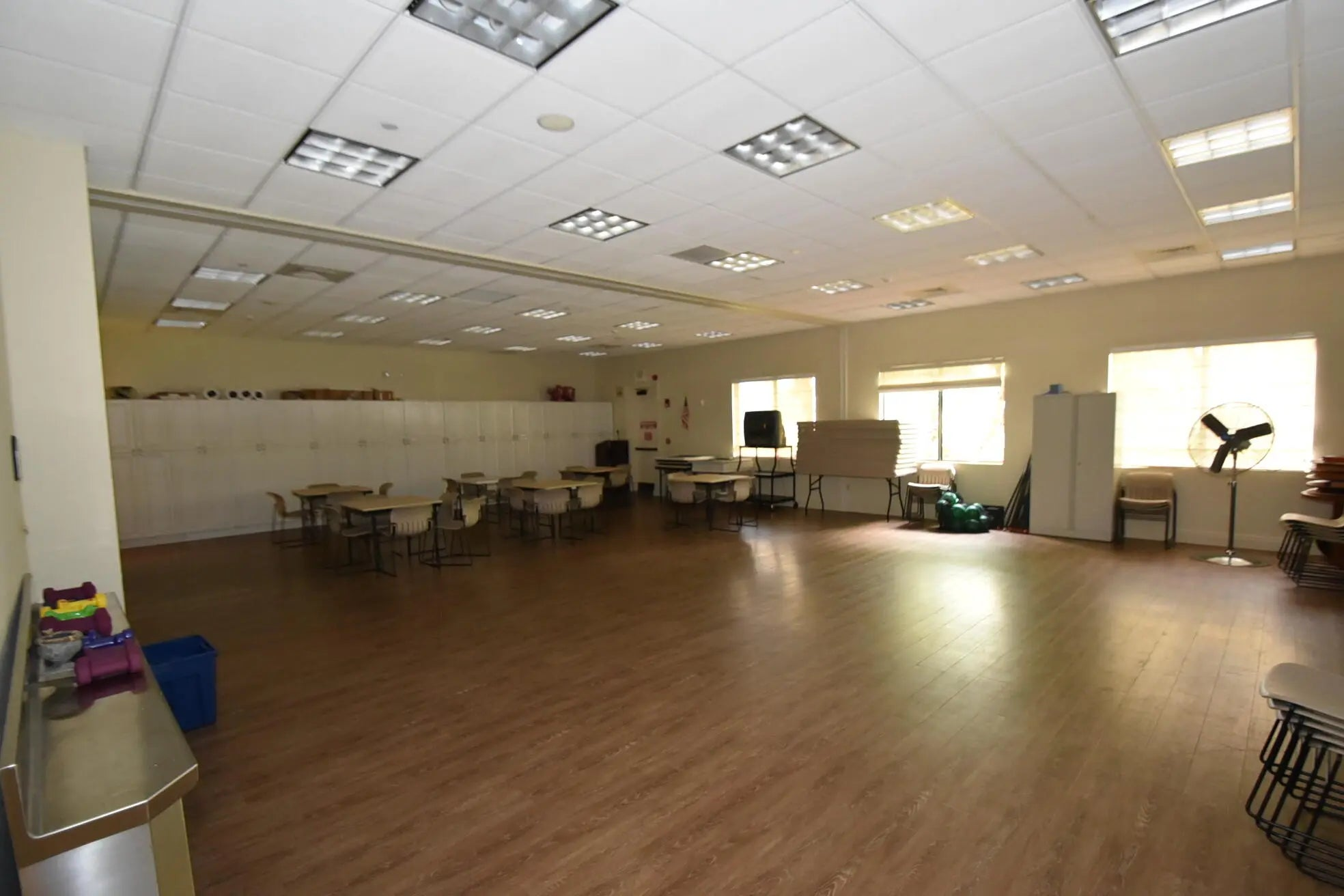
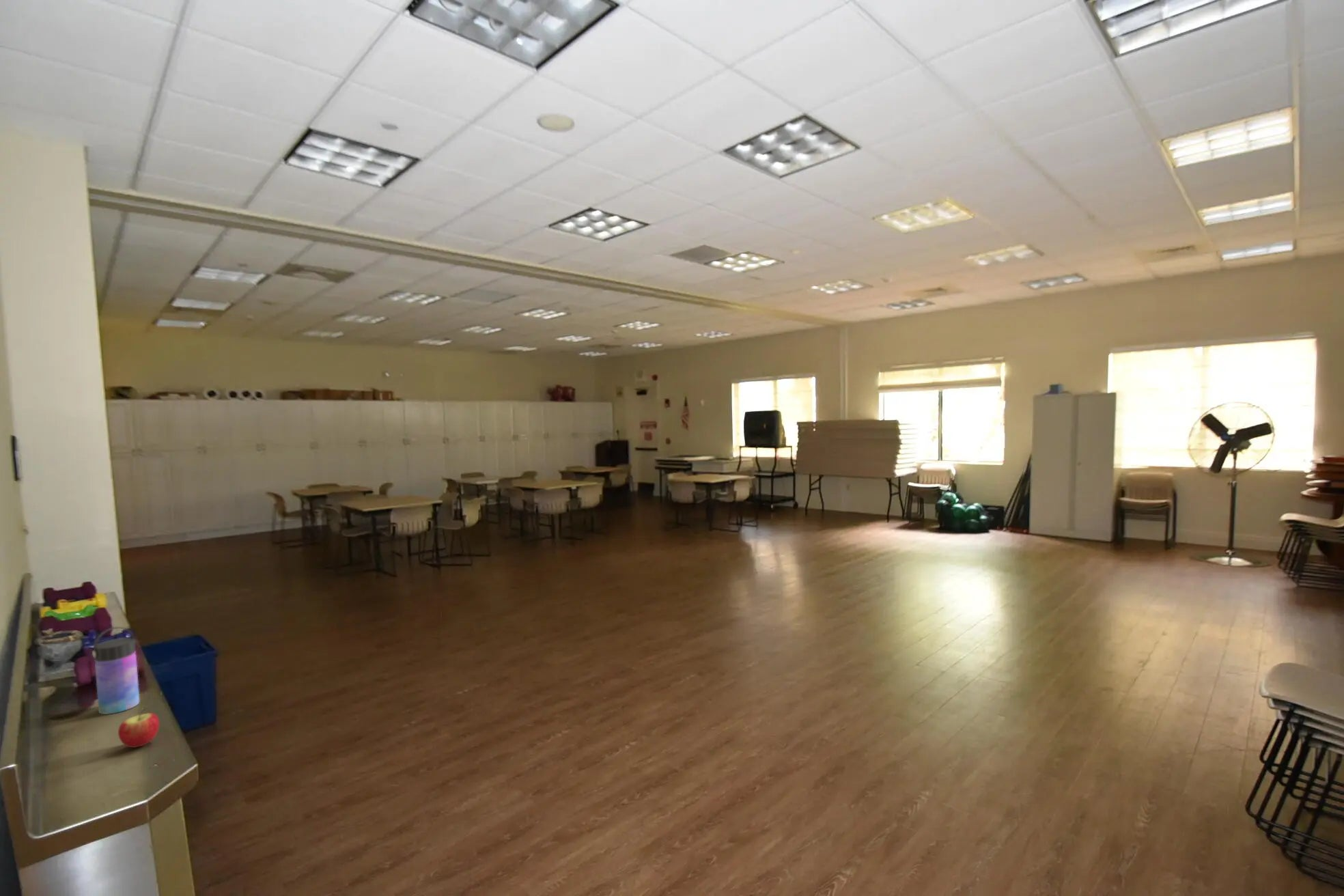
+ apple (139, 727)
+ water bottle (116, 667)
